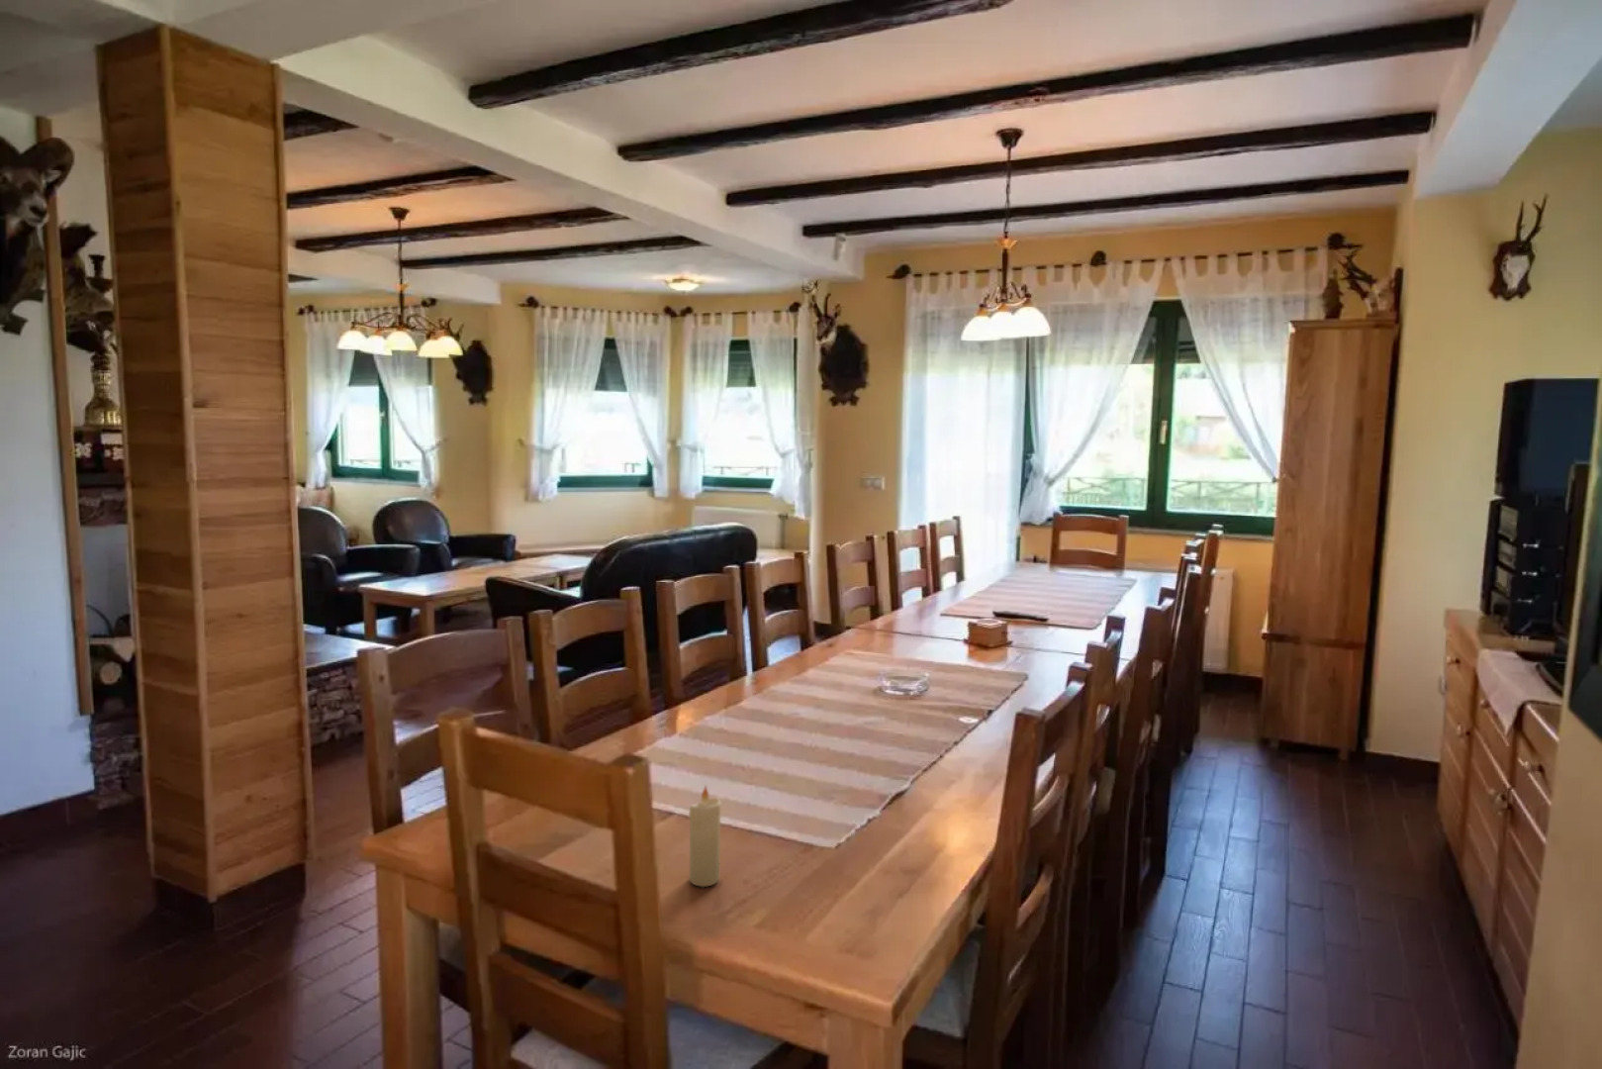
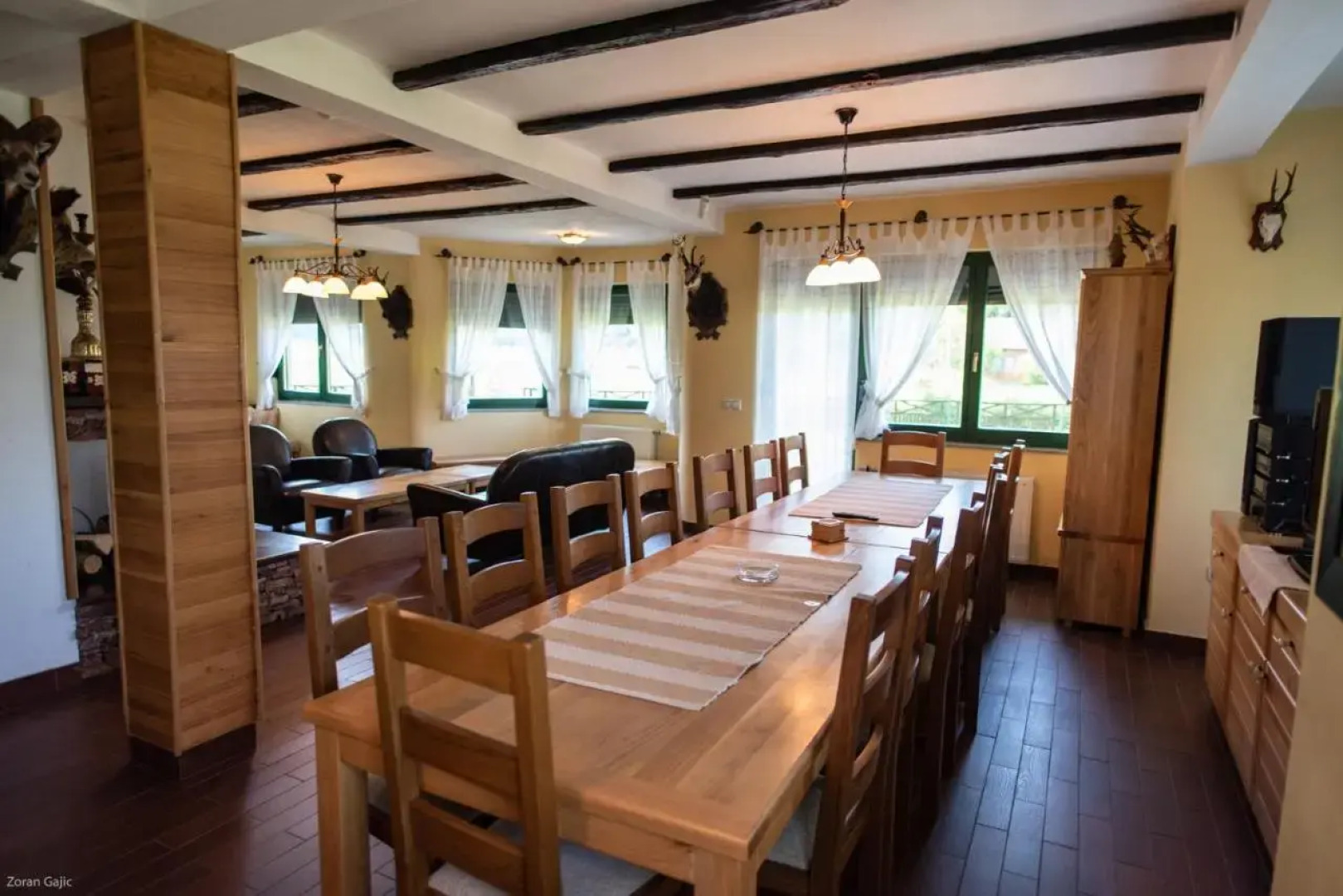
- candle (704, 833)
